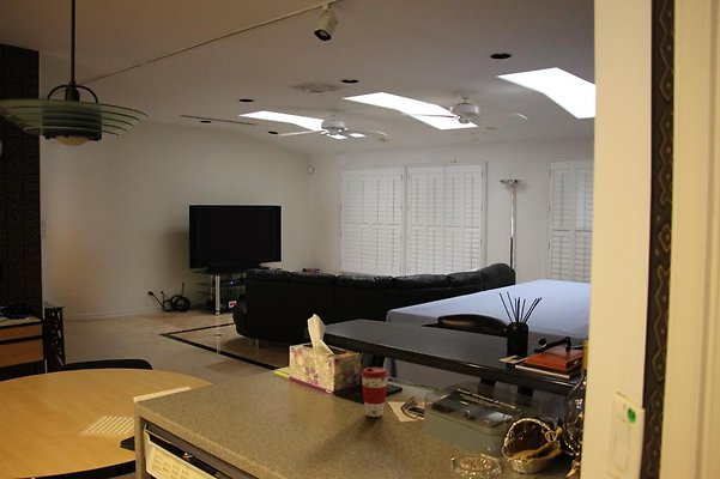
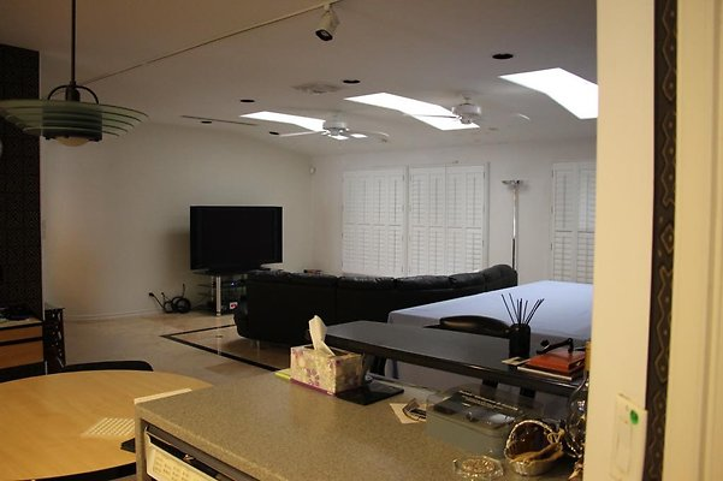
- coffee cup (374, 392)
